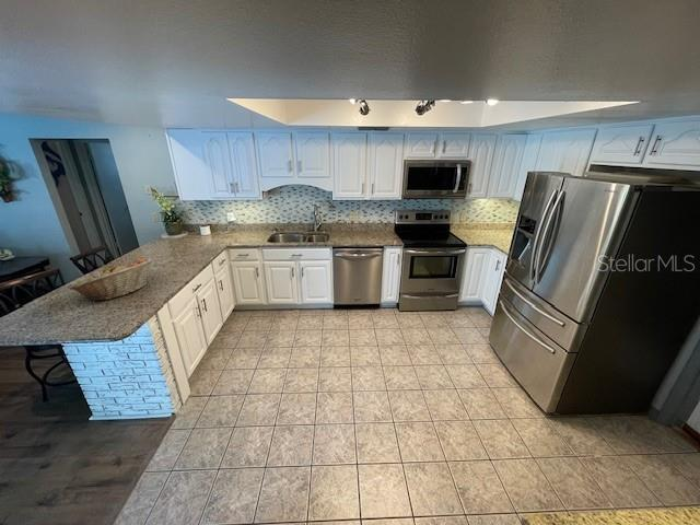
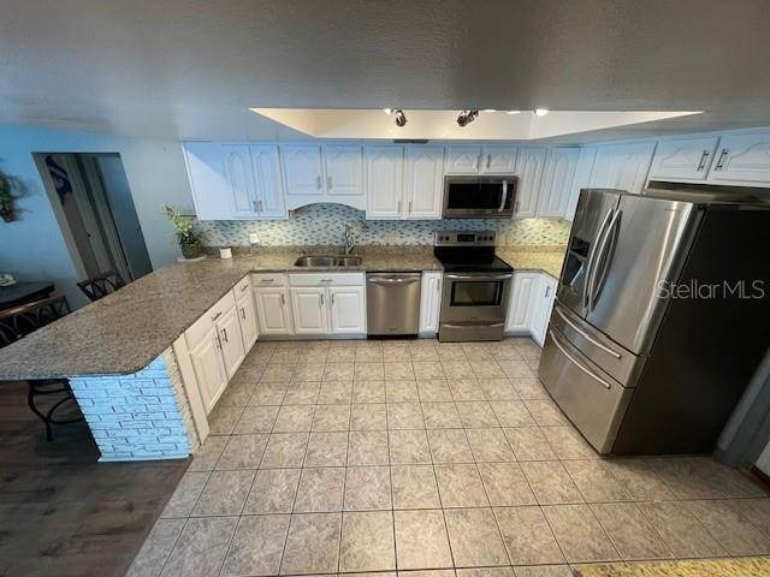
- fruit basket (116, 277)
